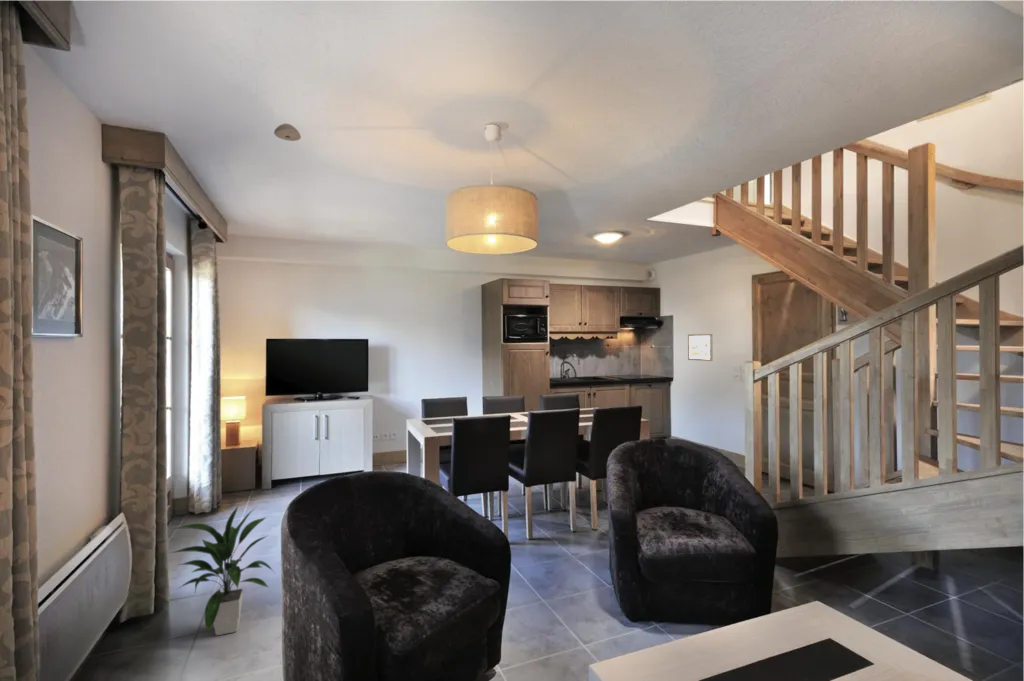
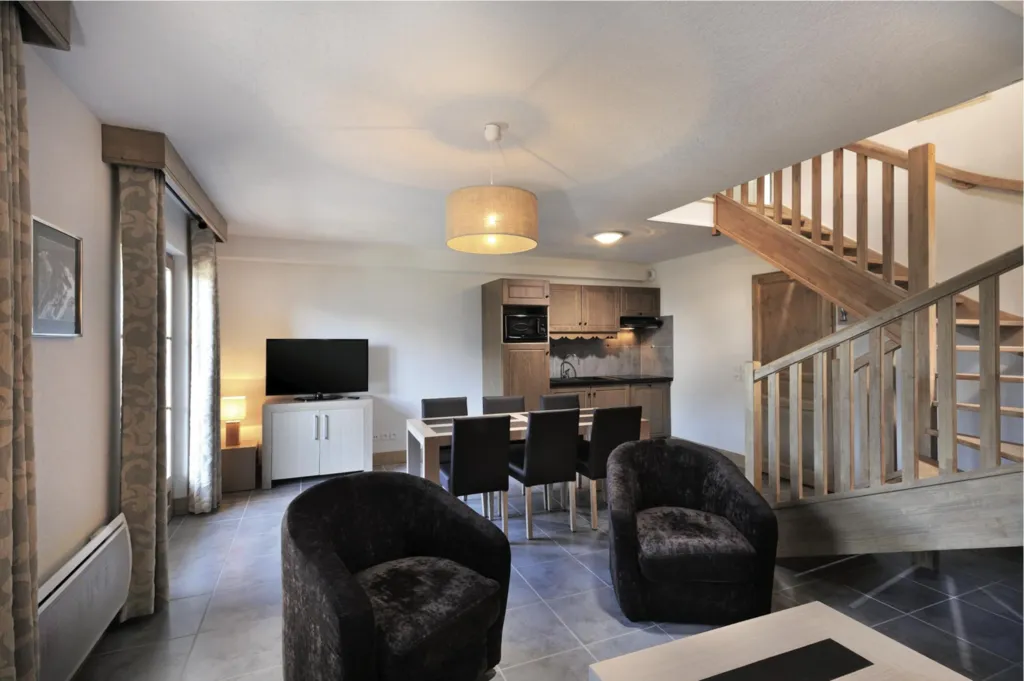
- picture frame (699, 347)
- indoor plant (223, 569)
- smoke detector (287, 131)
